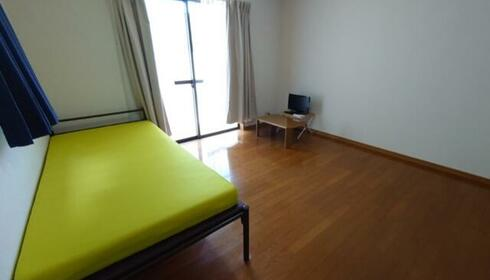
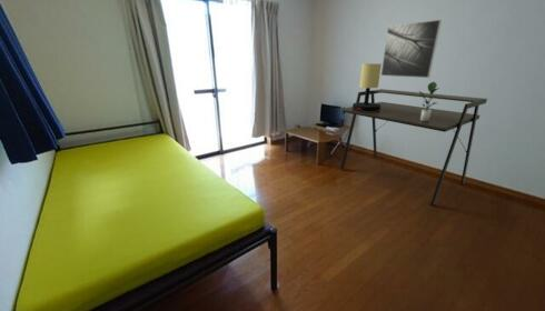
+ table lamp (368, 87)
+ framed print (407, 50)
+ desk (404, 123)
+ potted plant (427, 101)
